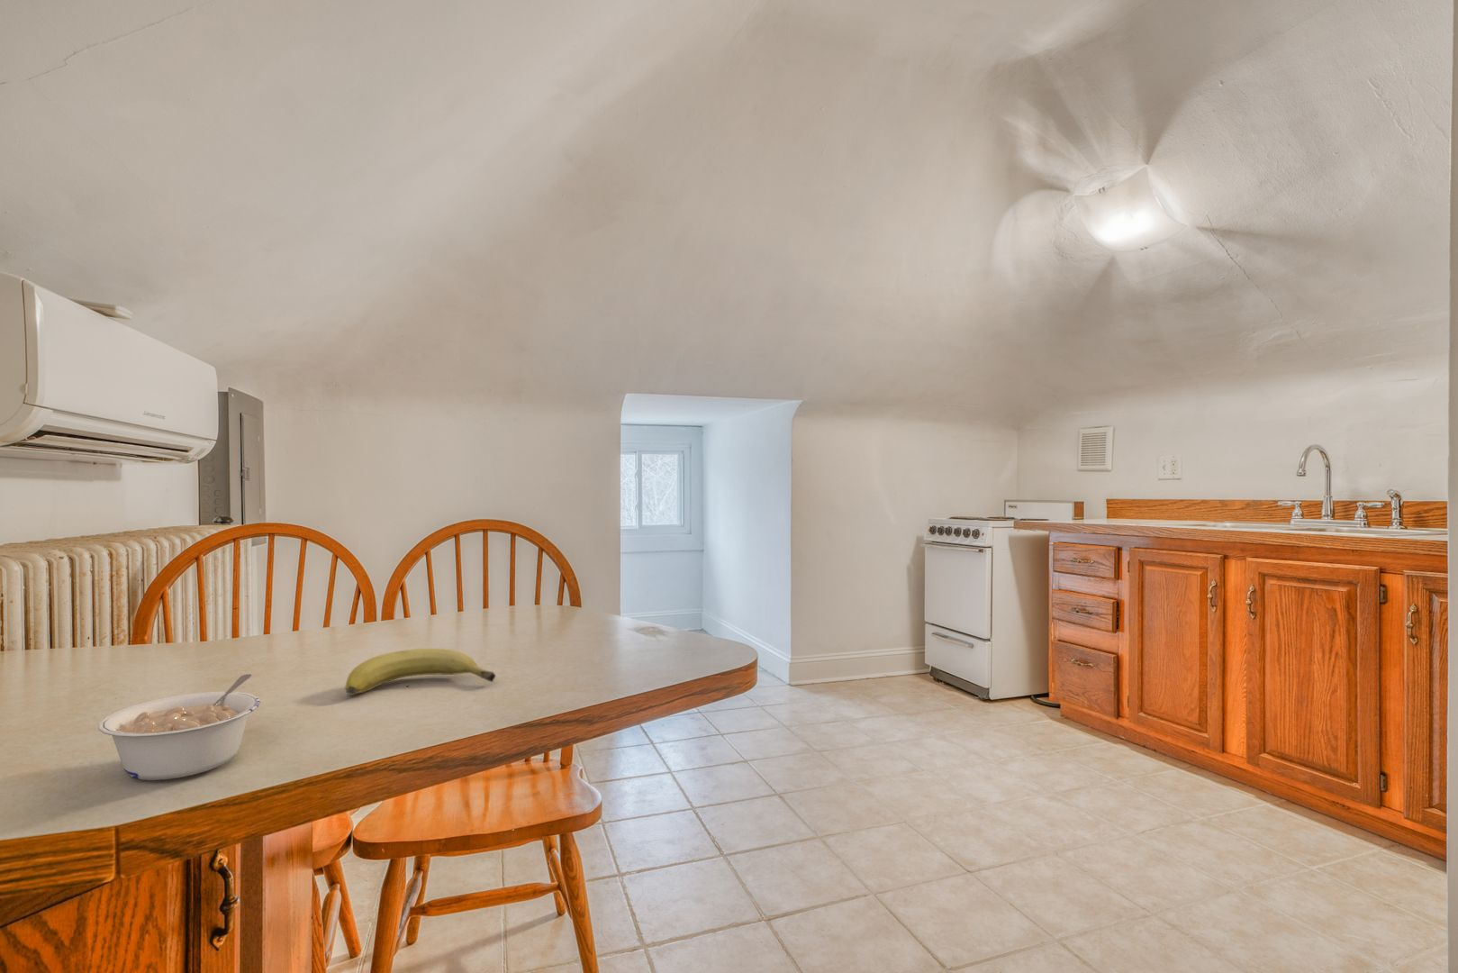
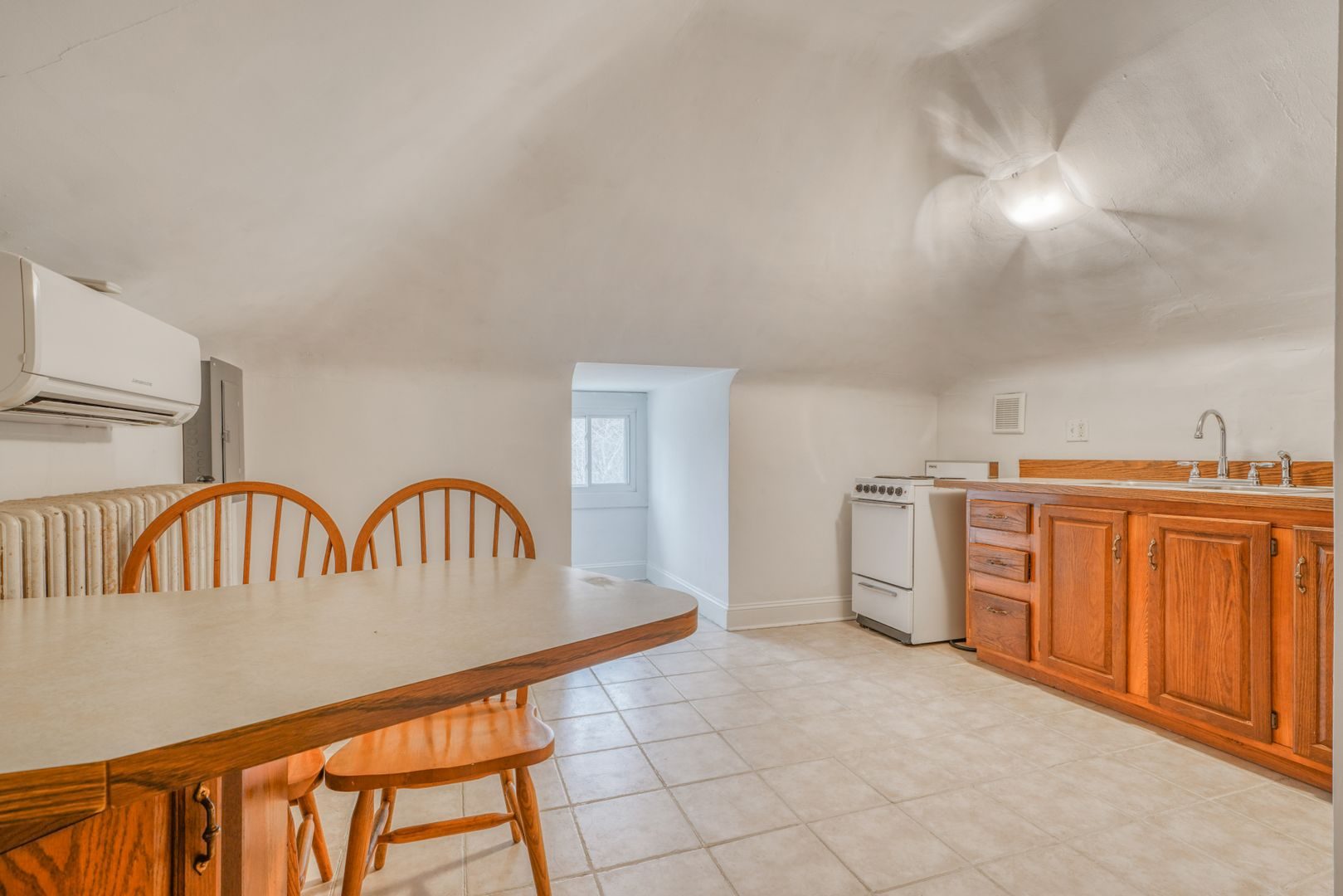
- legume (183, 729)
- fruit (420, 668)
